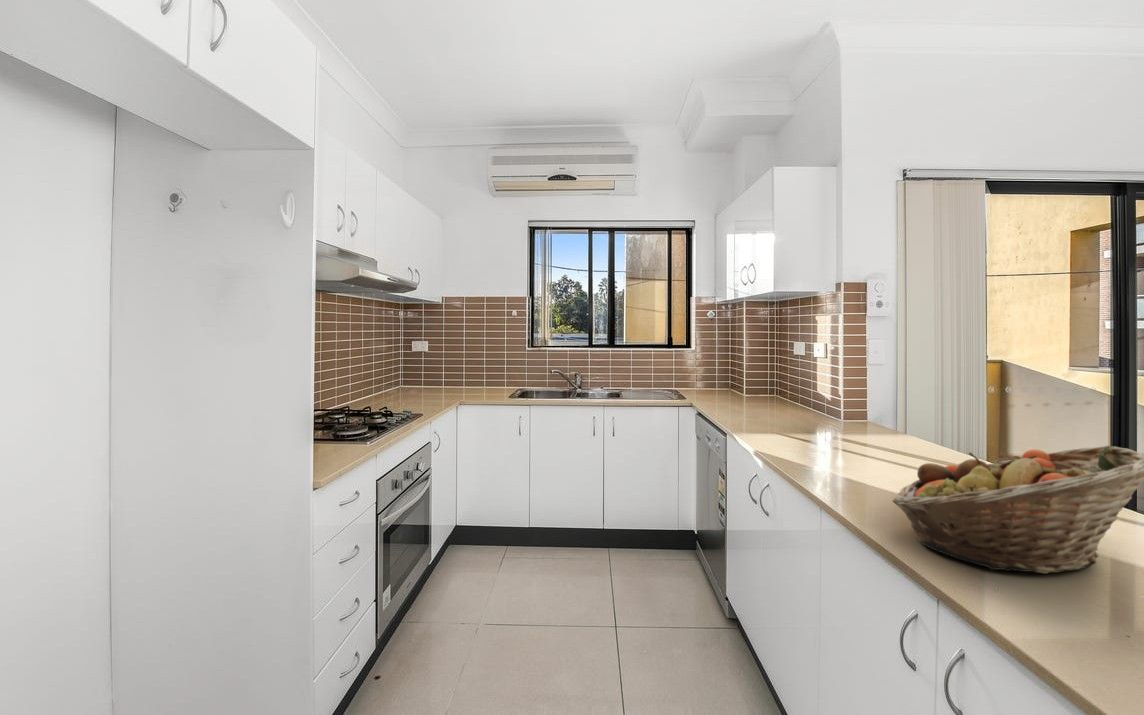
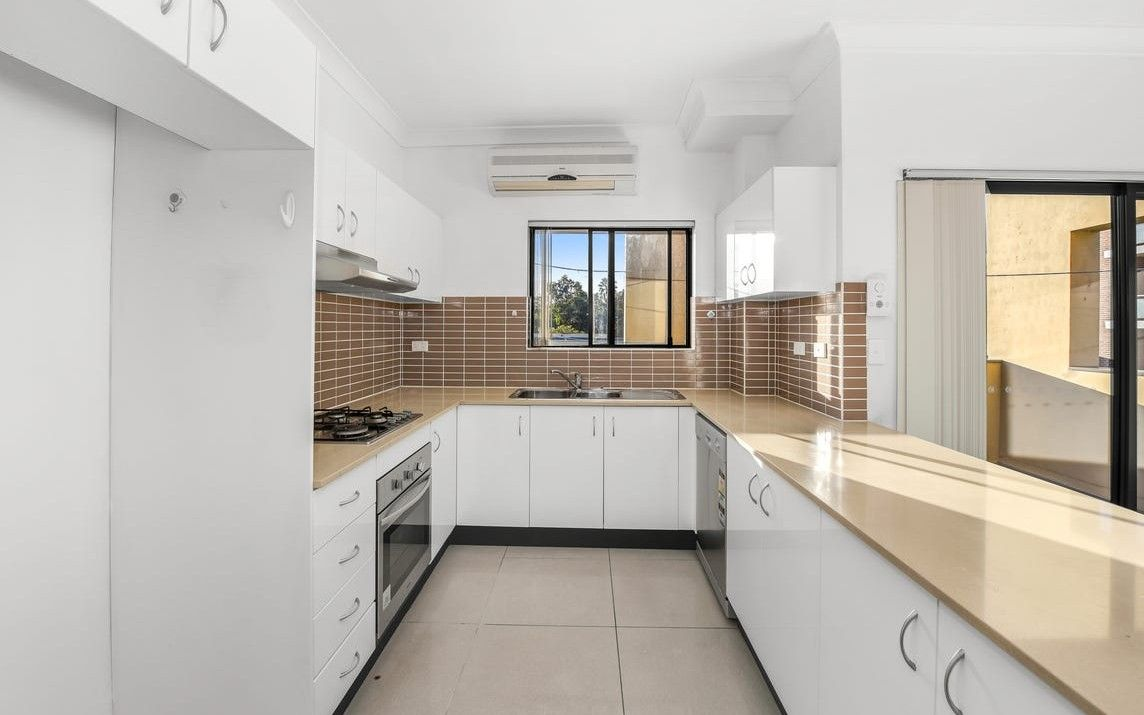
- fruit basket (1011, 495)
